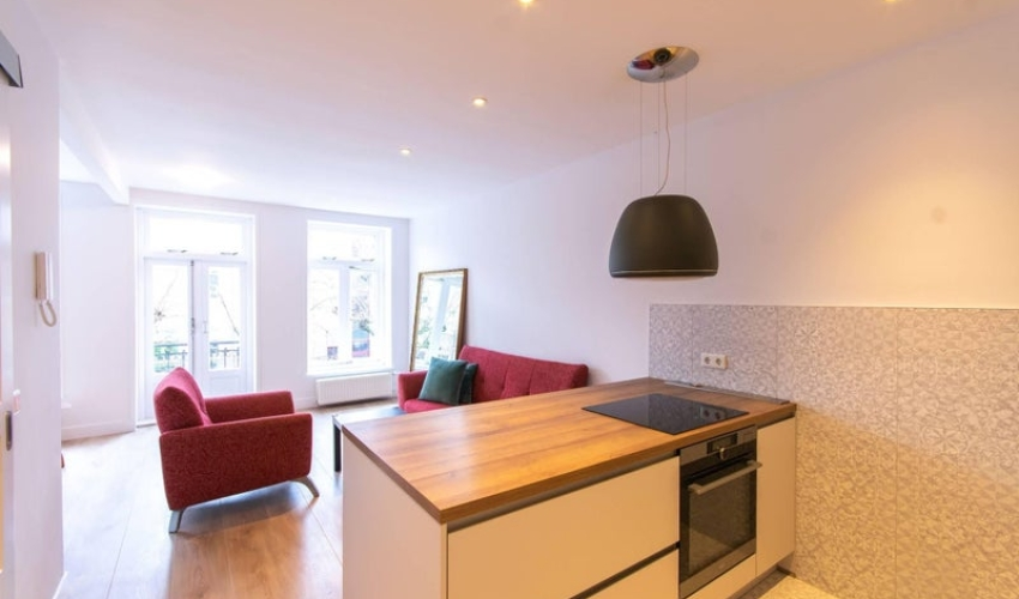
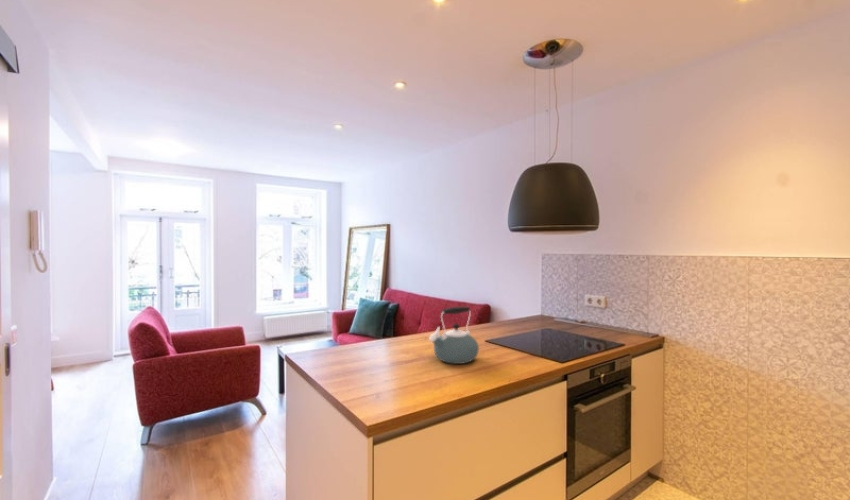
+ kettle (452, 333)
